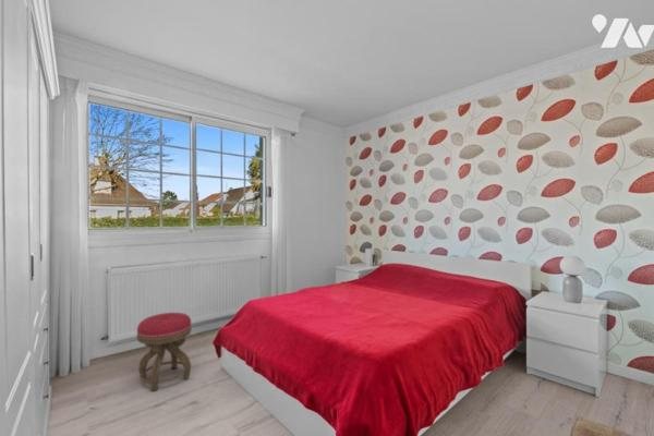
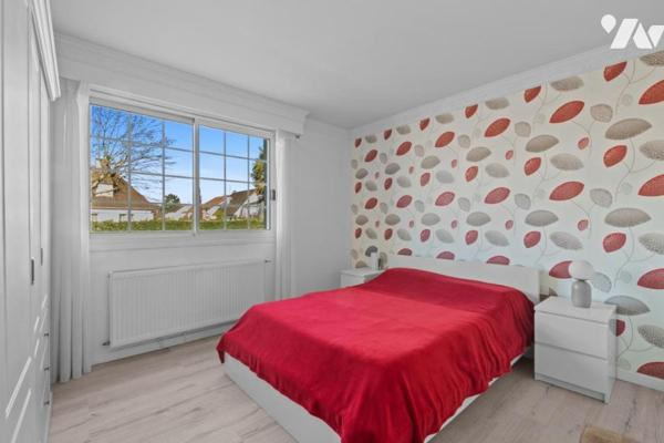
- stool (165, 348)
